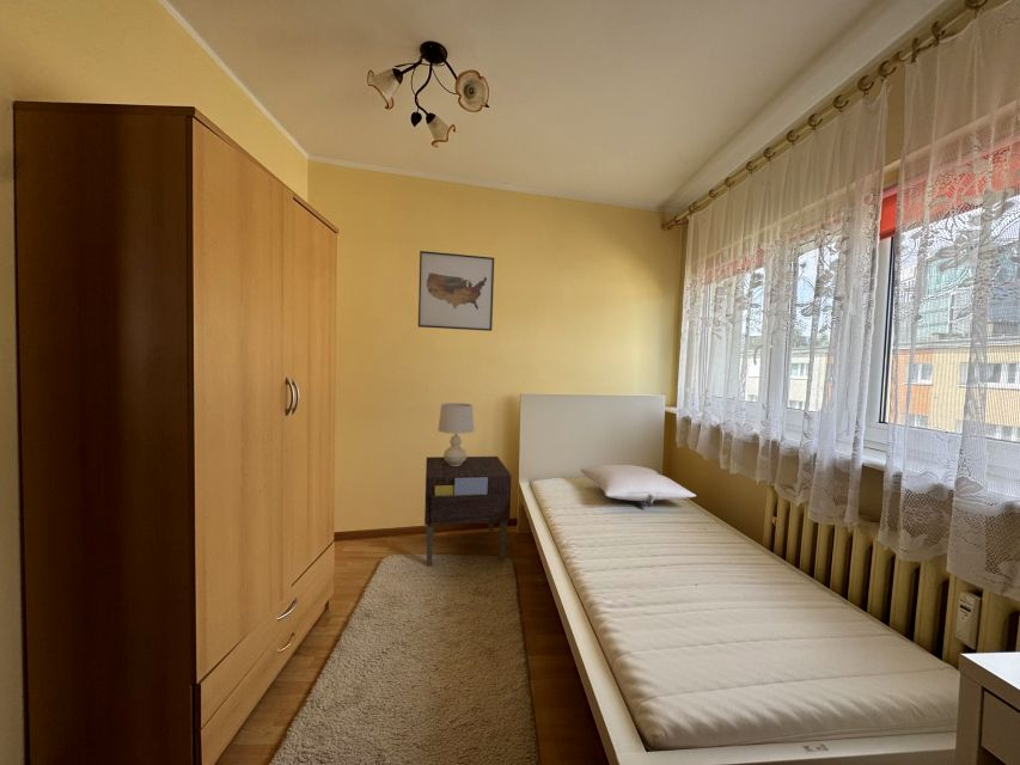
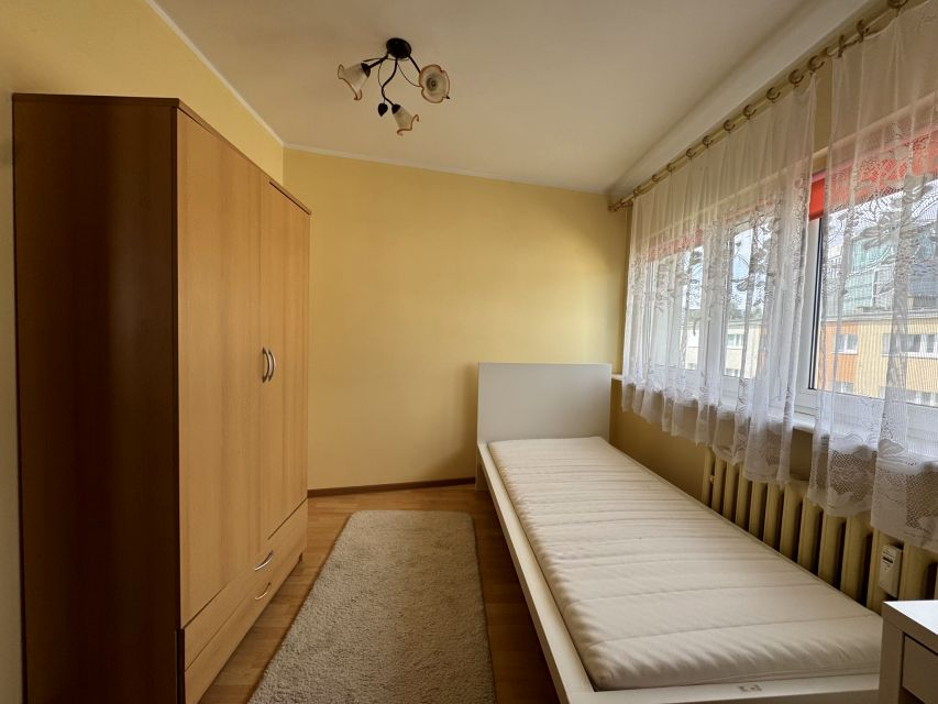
- pillow (633, 483)
- wall art (456, 292)
- table lamp (456, 434)
- nightstand (464, 506)
